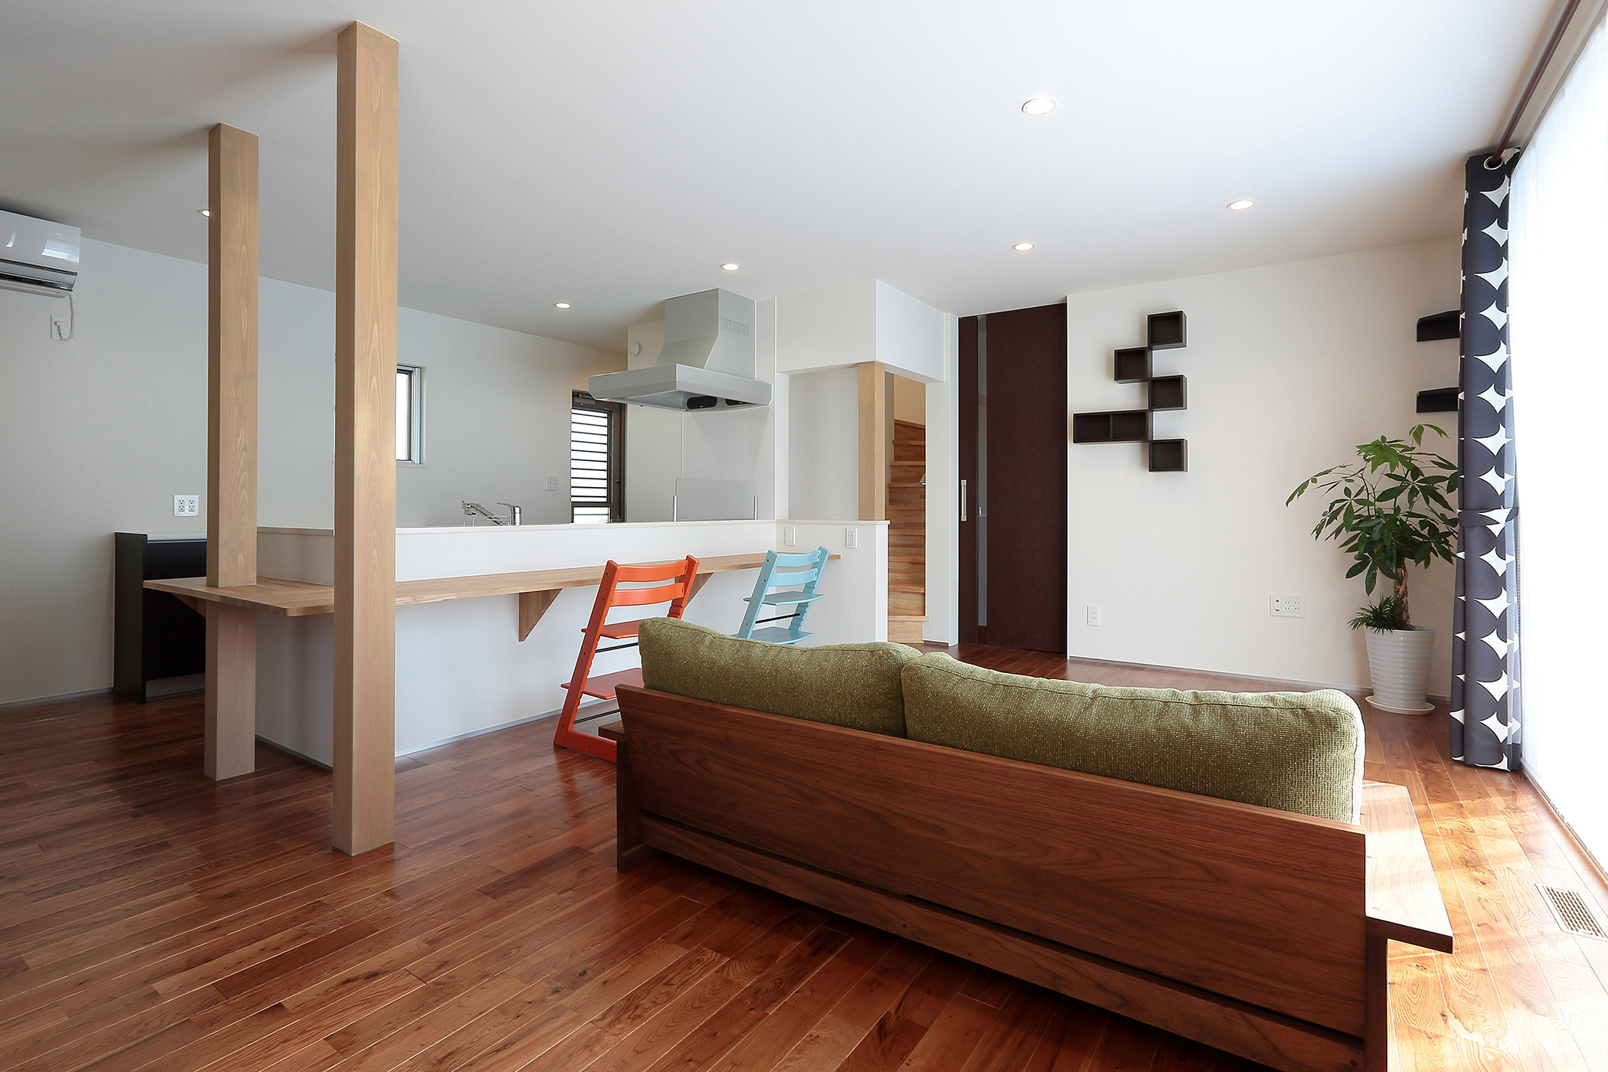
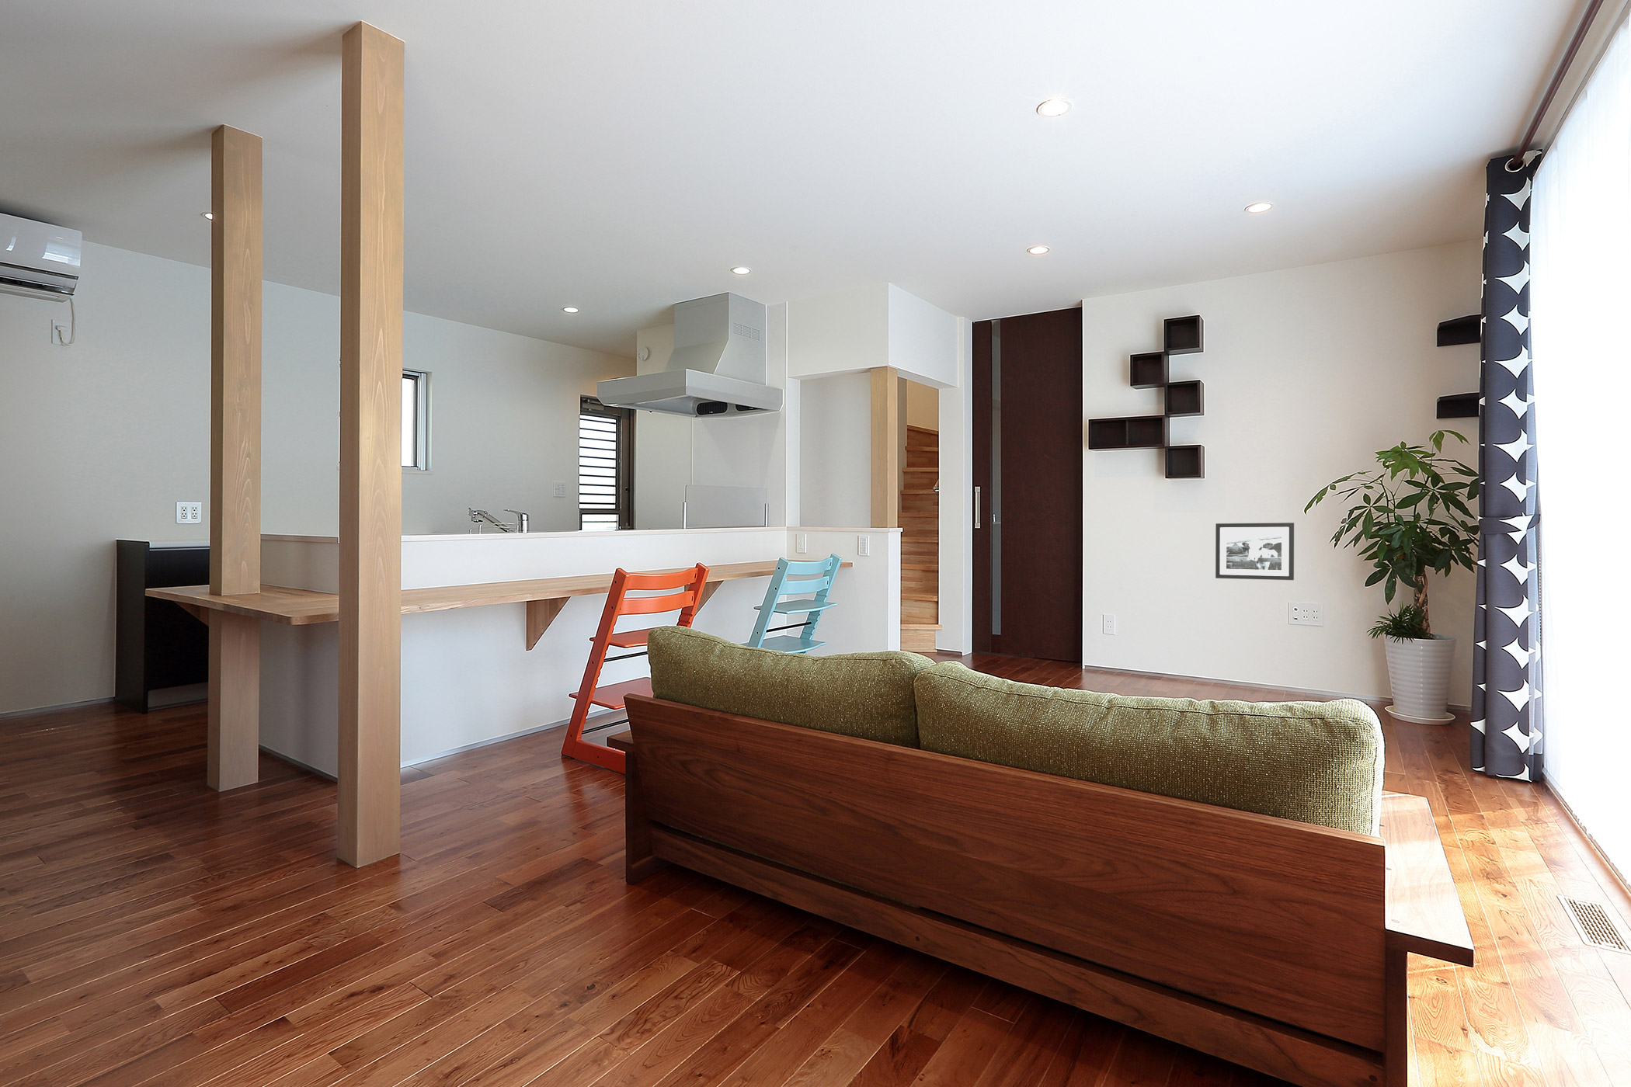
+ picture frame (1254, 551)
